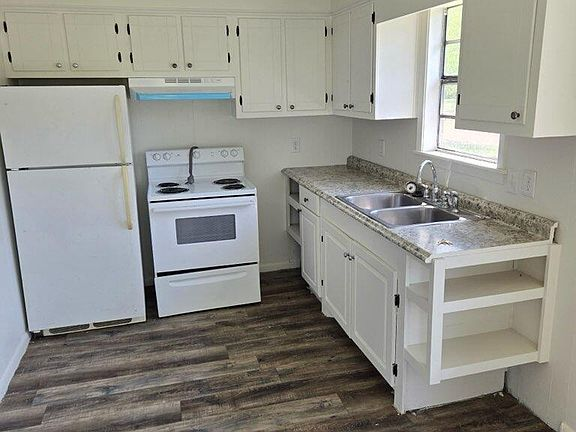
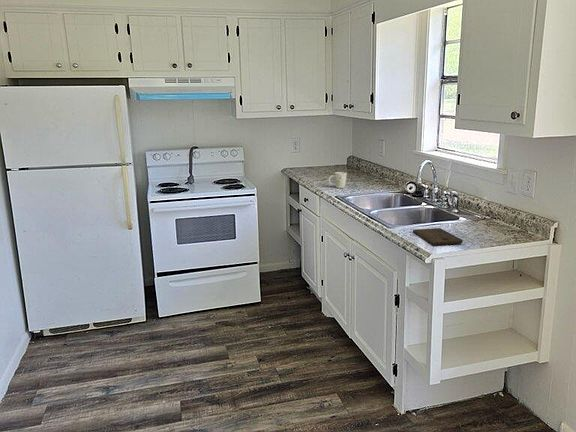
+ cutting board (436, 236)
+ mug (337, 180)
